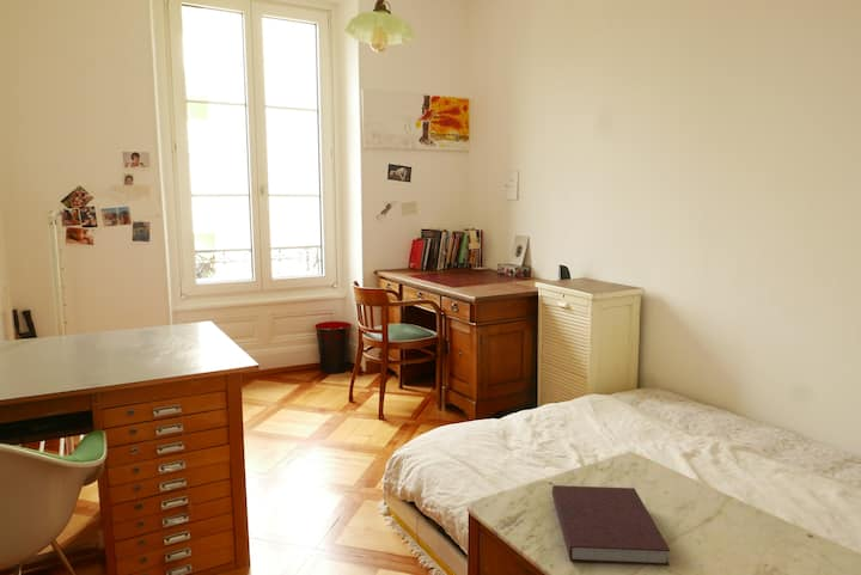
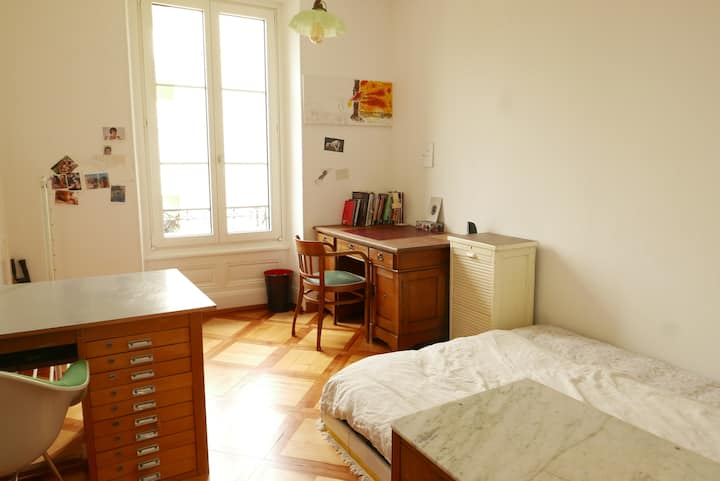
- notebook (604, 521)
